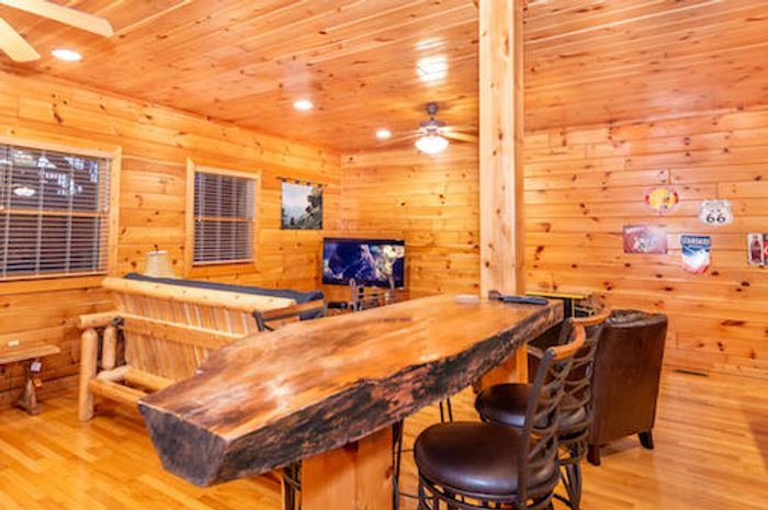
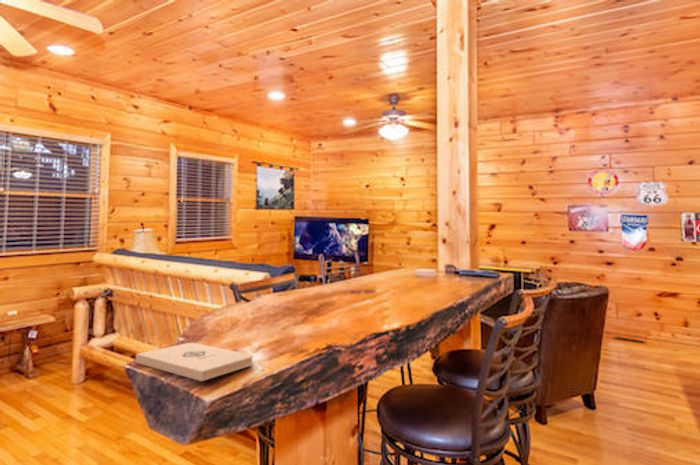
+ notepad (195, 359)
